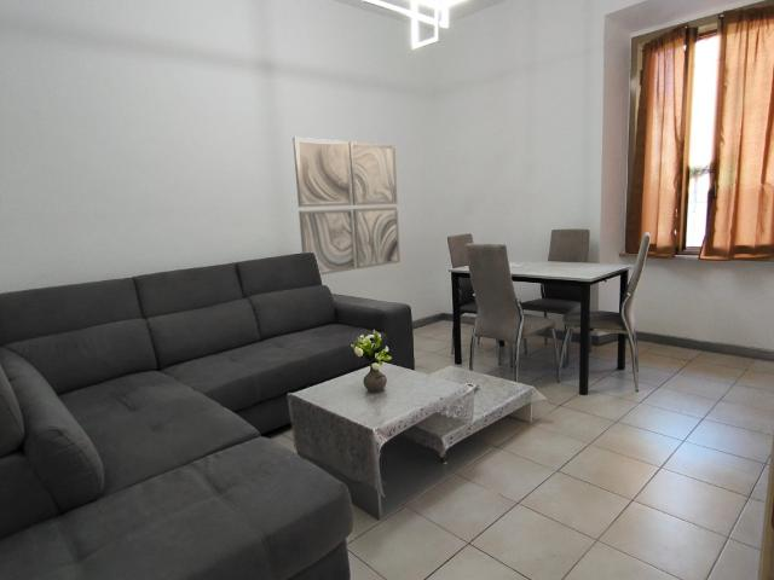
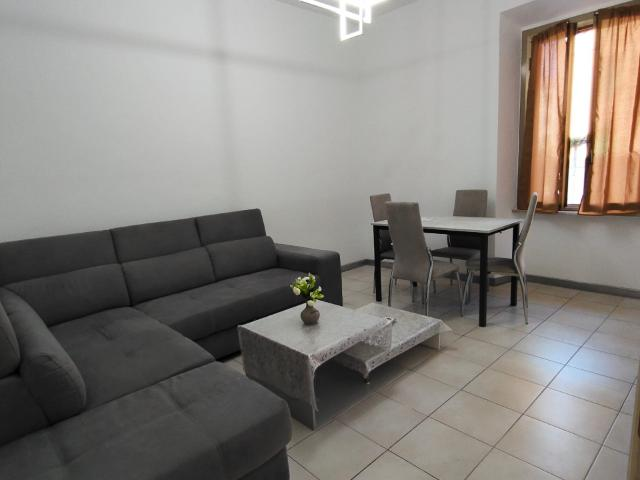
- wall art (351, 204)
